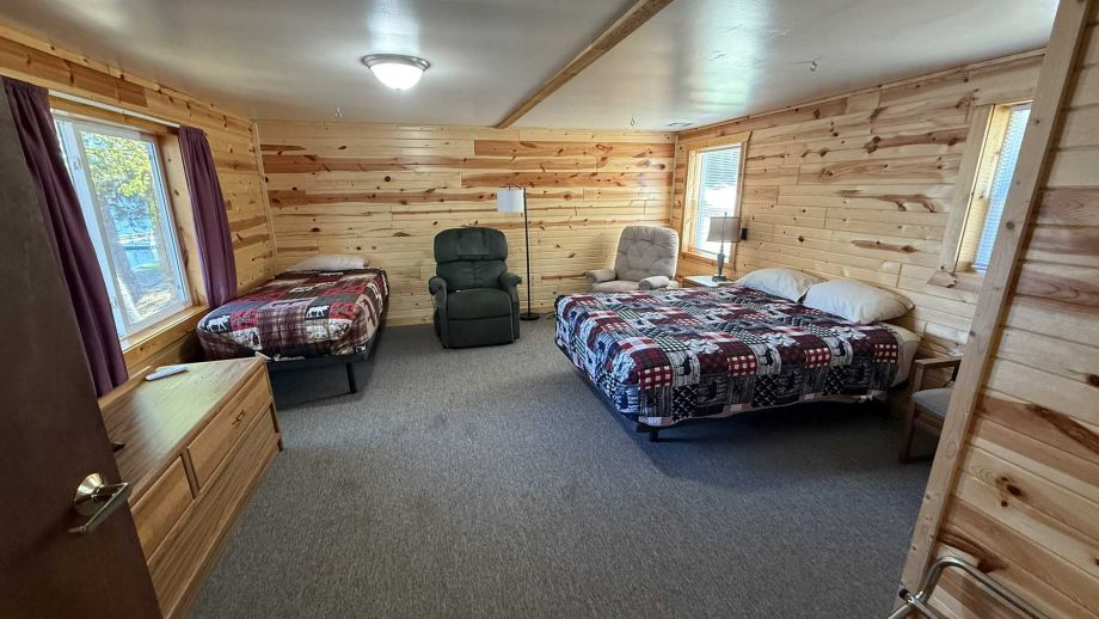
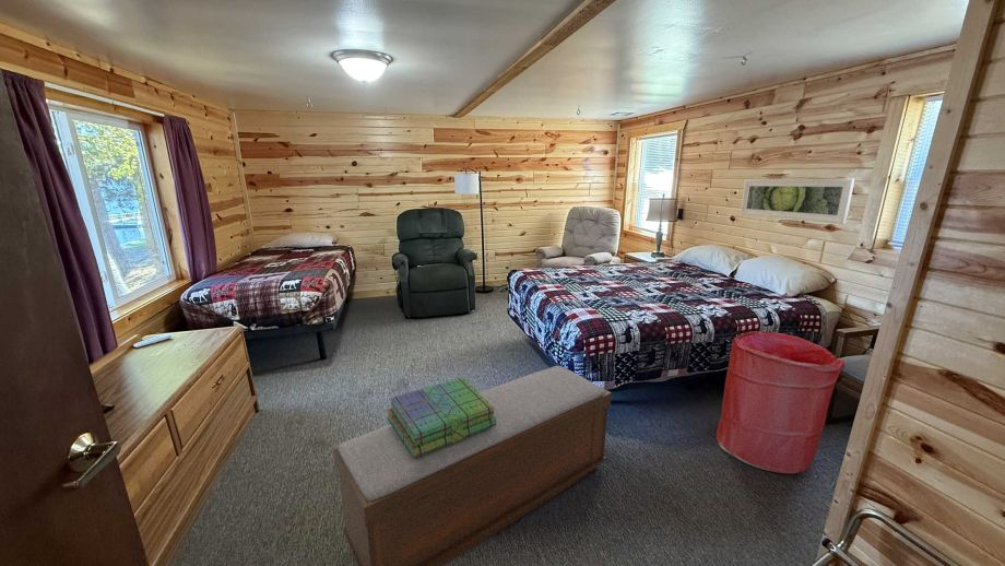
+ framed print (789, 199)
+ laundry hamper (775, 397)
+ stack of books (440, 413)
+ bench (488, 456)
